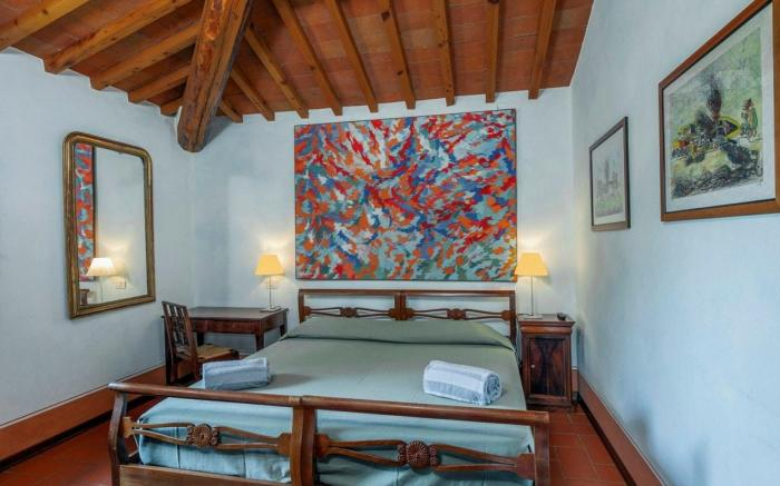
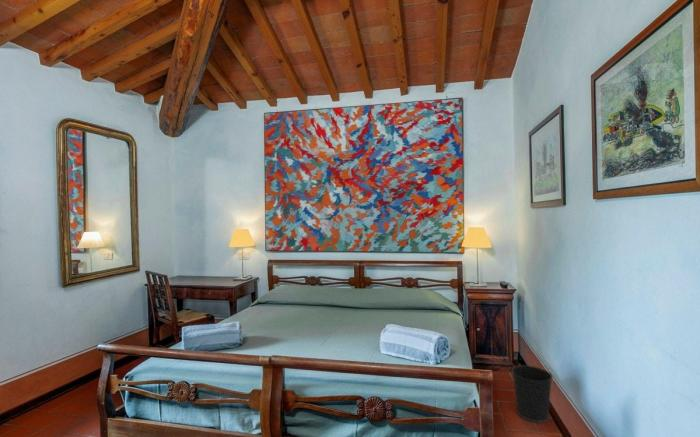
+ wastebasket (532, 393)
